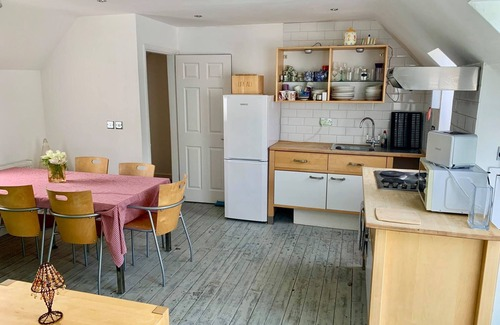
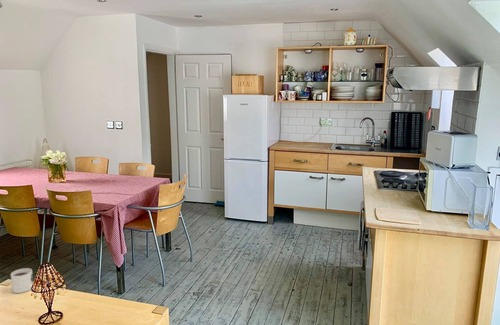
+ mug (20, 280)
